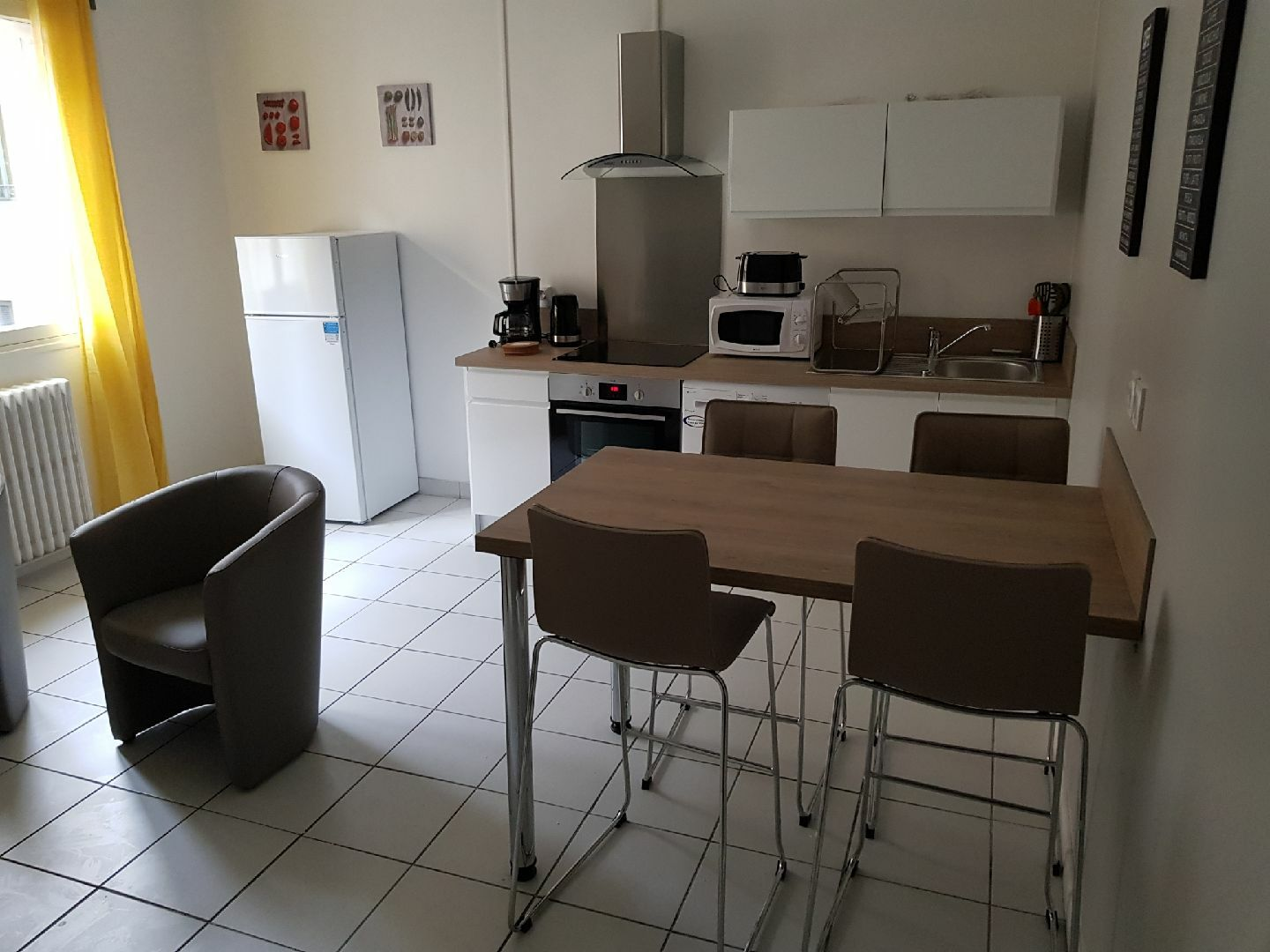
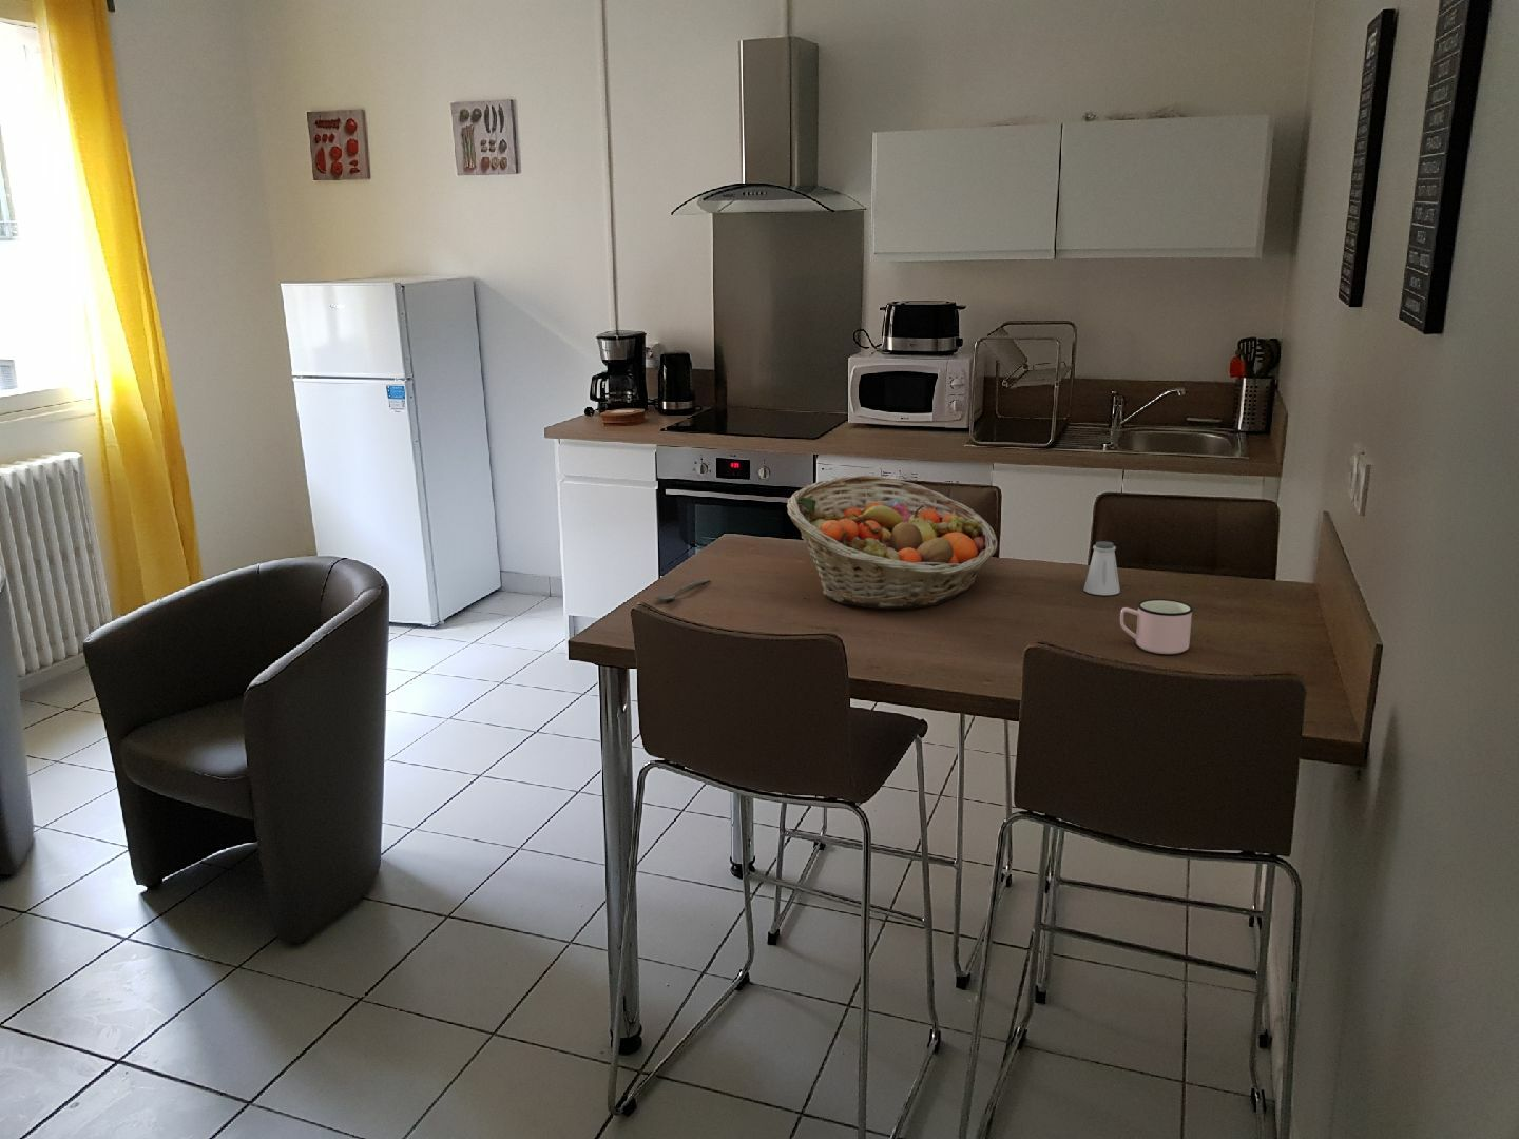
+ saltshaker (1103, 566)
+ mug (1154, 626)
+ spoon (683, 589)
+ fruit basket (892, 538)
